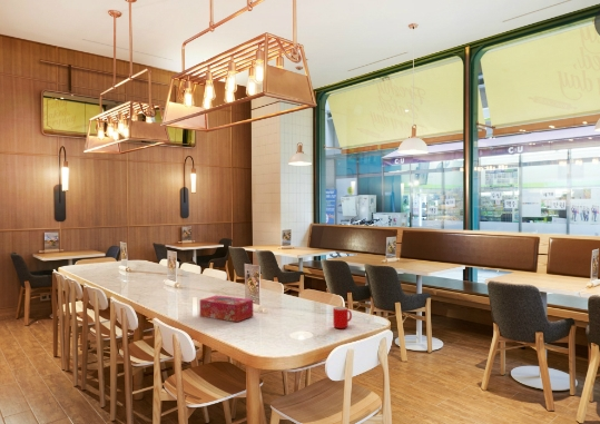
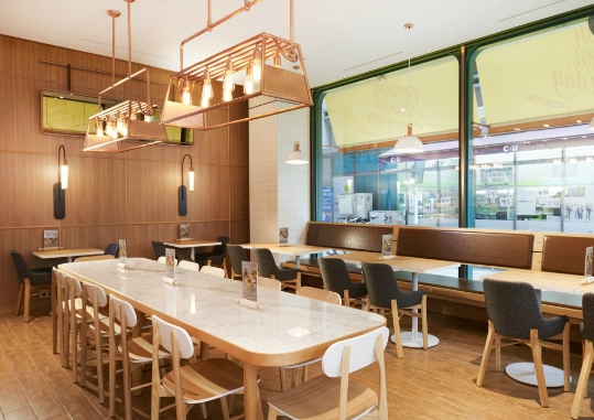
- cup (343, 317)
- tissue box (226, 307)
